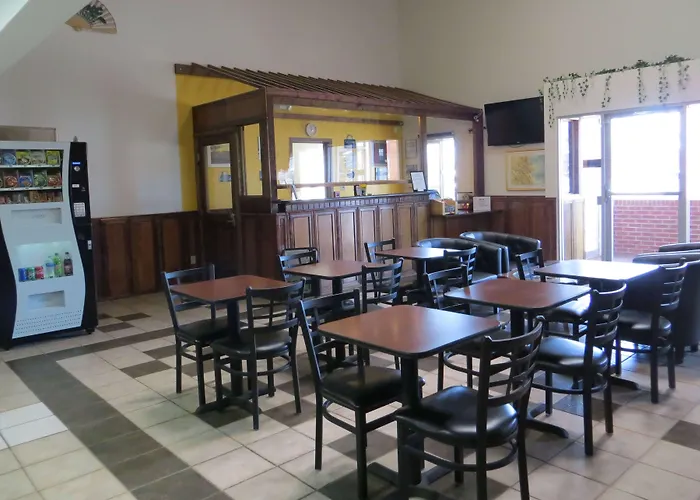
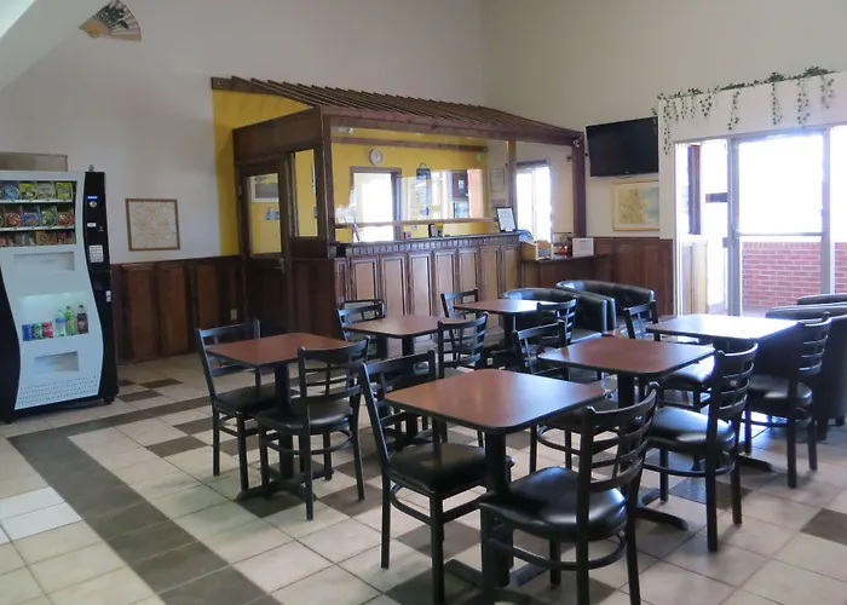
+ wall art (151, 225)
